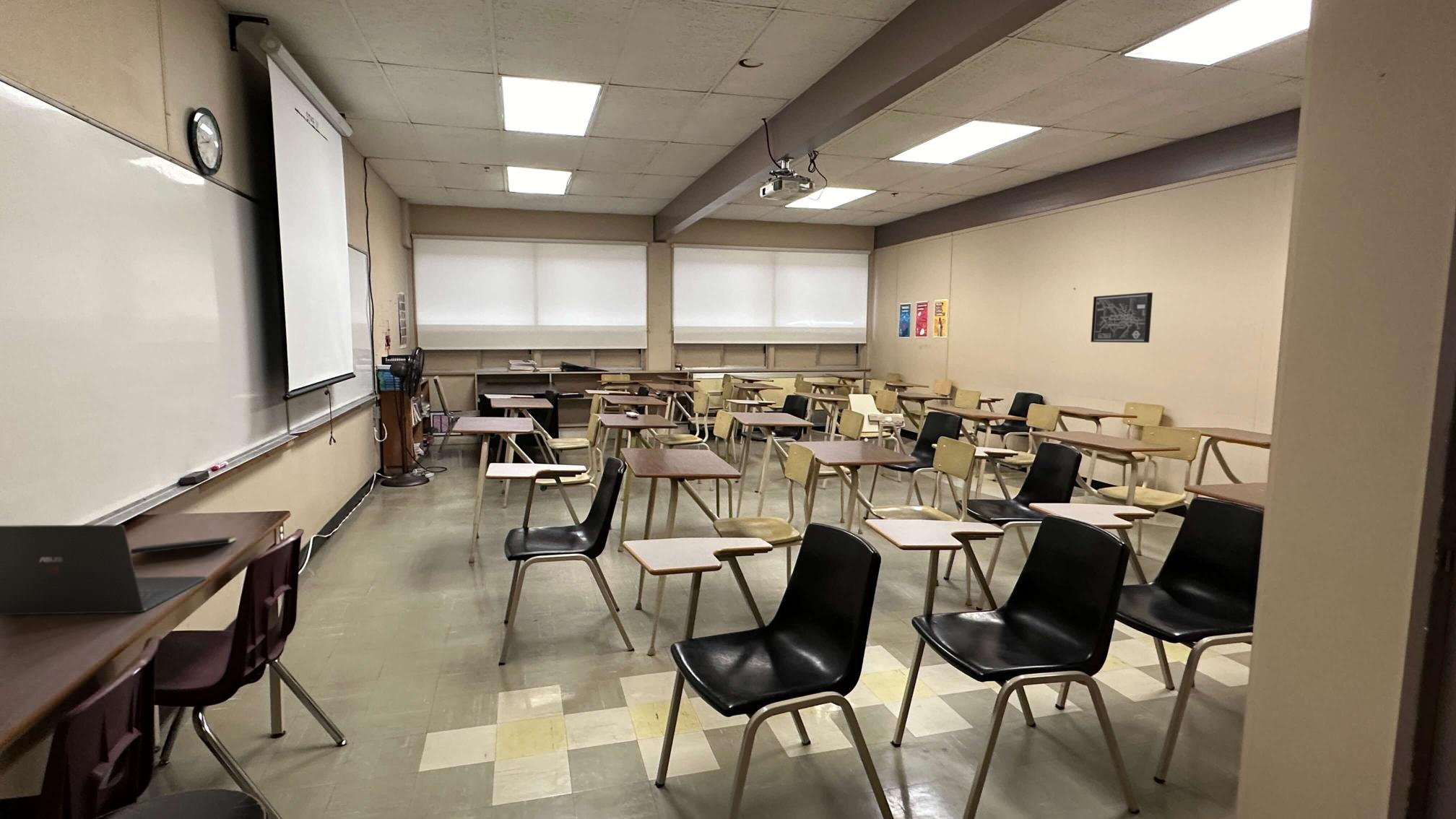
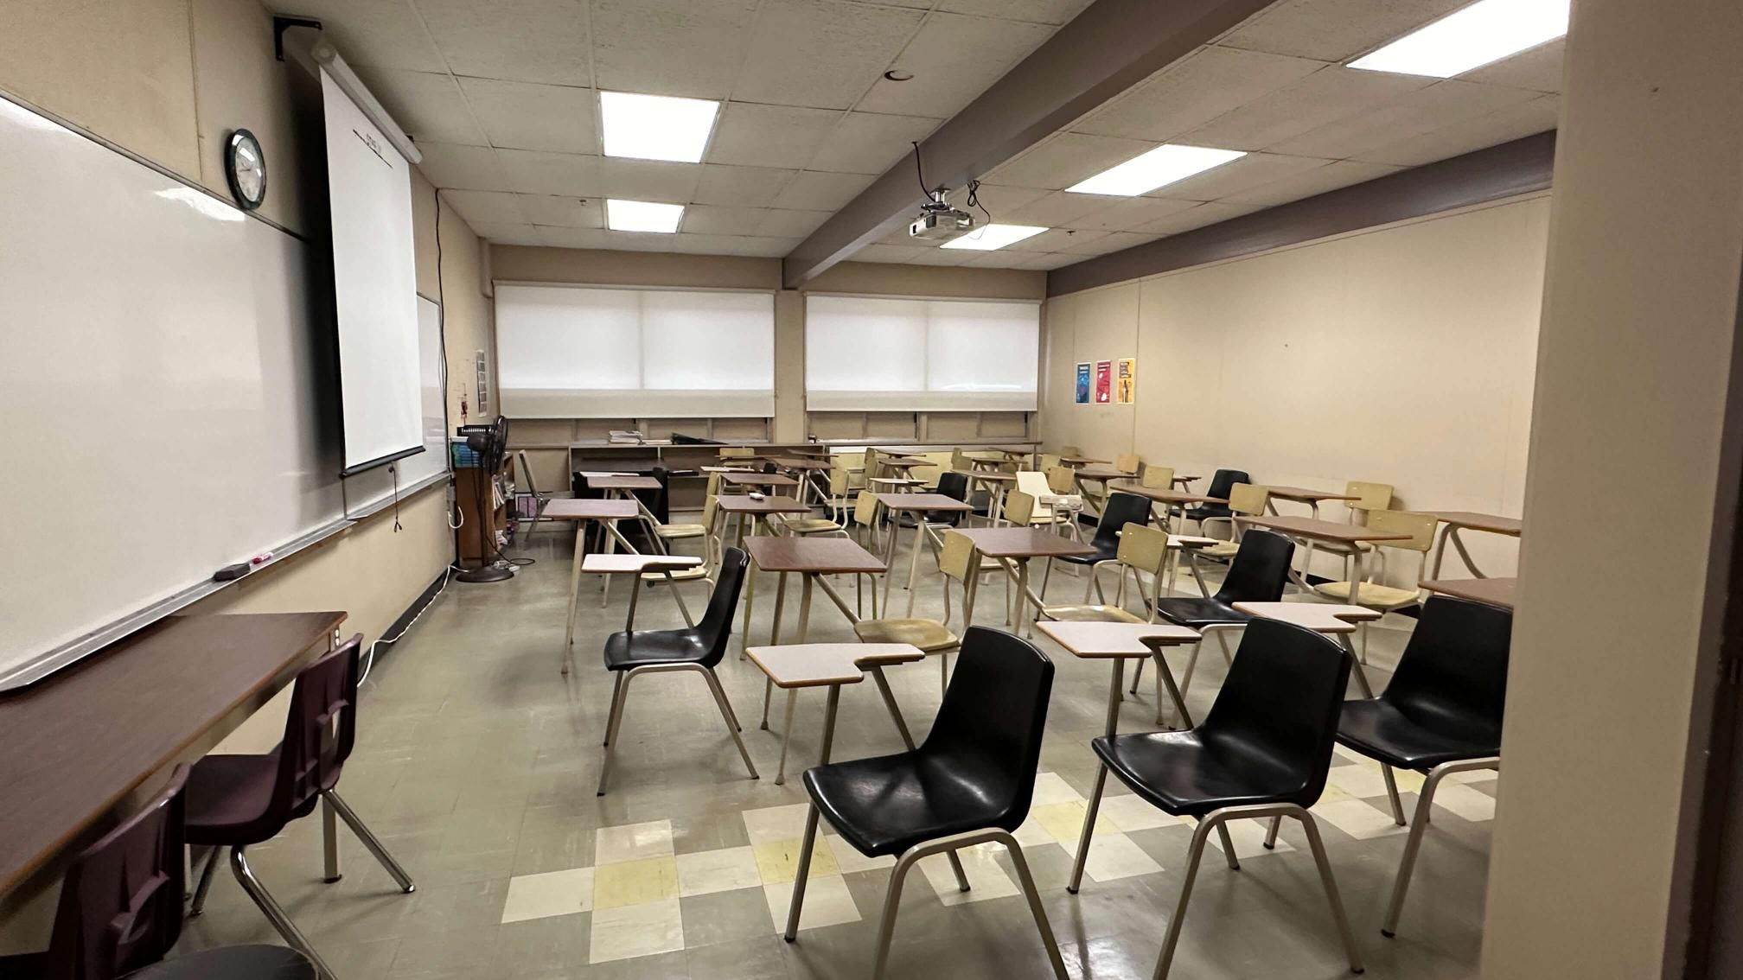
- notepad (186, 544)
- laptop (95, 555)
- wall art (1120, 318)
